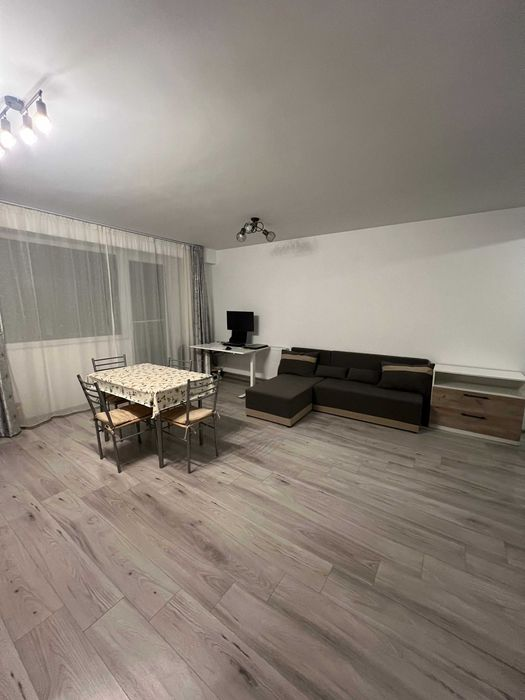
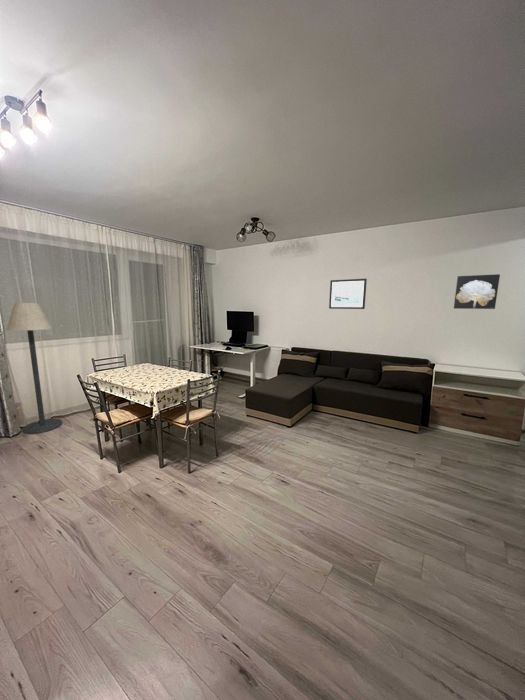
+ wall art (347, 294)
+ wall art (475, 292)
+ floor lamp (35, 367)
